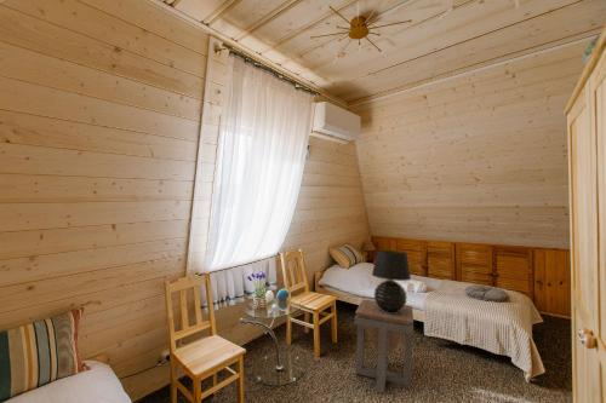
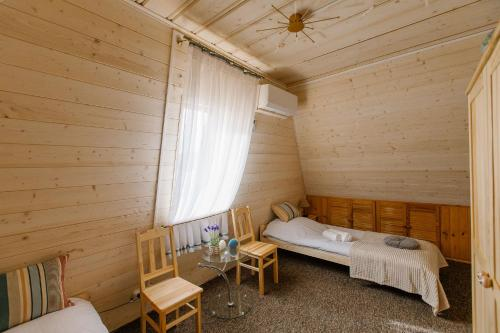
- table lamp (390, 281)
- side table (383, 342)
